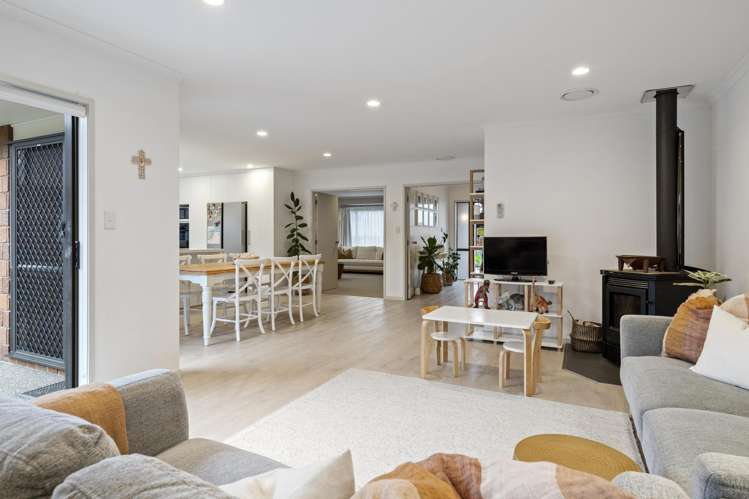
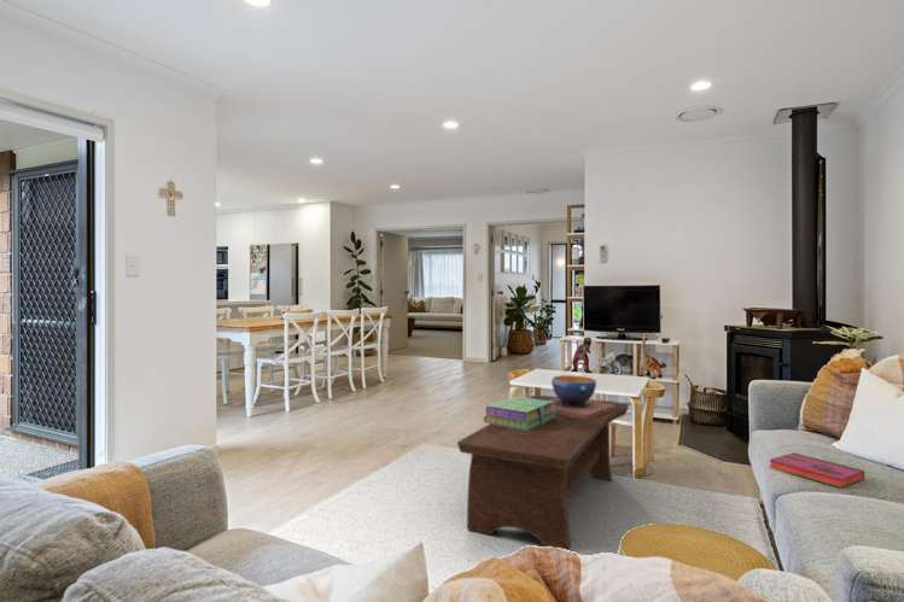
+ hardback book (815, 468)
+ stack of books (520, 410)
+ decorative bowl (573, 392)
+ coffee table (550, 460)
